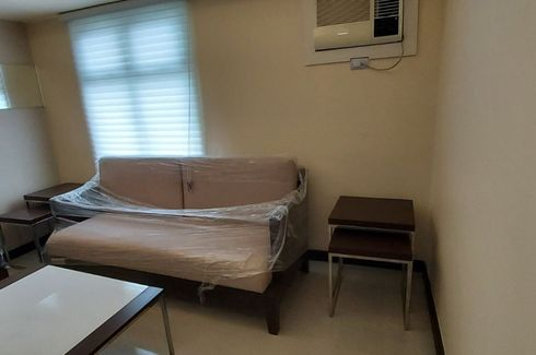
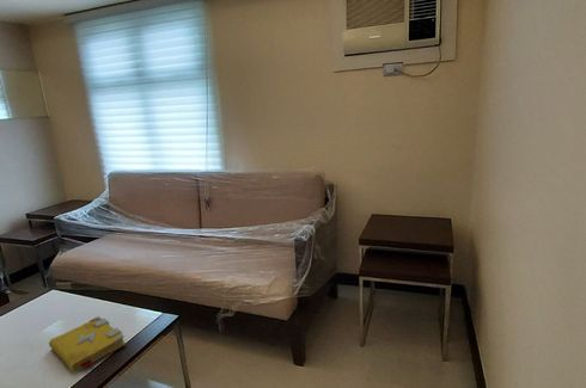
+ spell book (88, 341)
